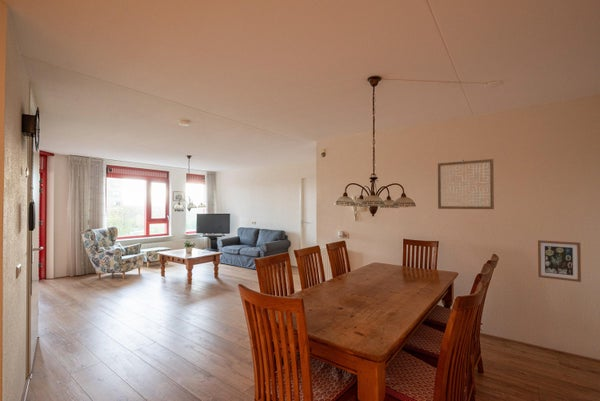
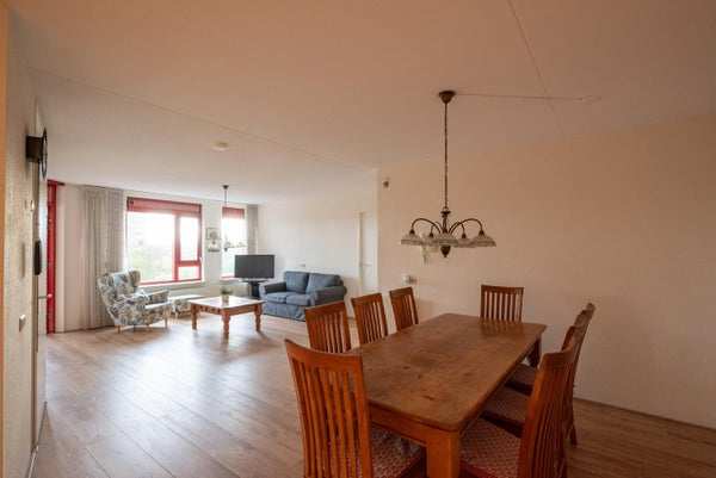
- wall art (558, 260)
- wall art (464, 183)
